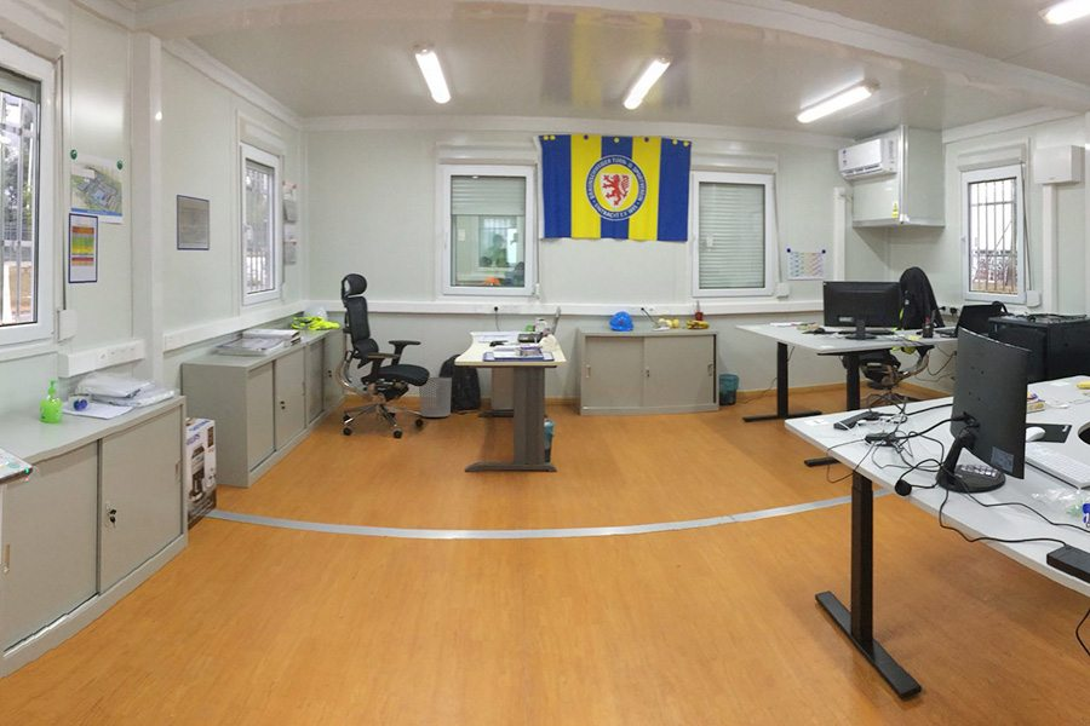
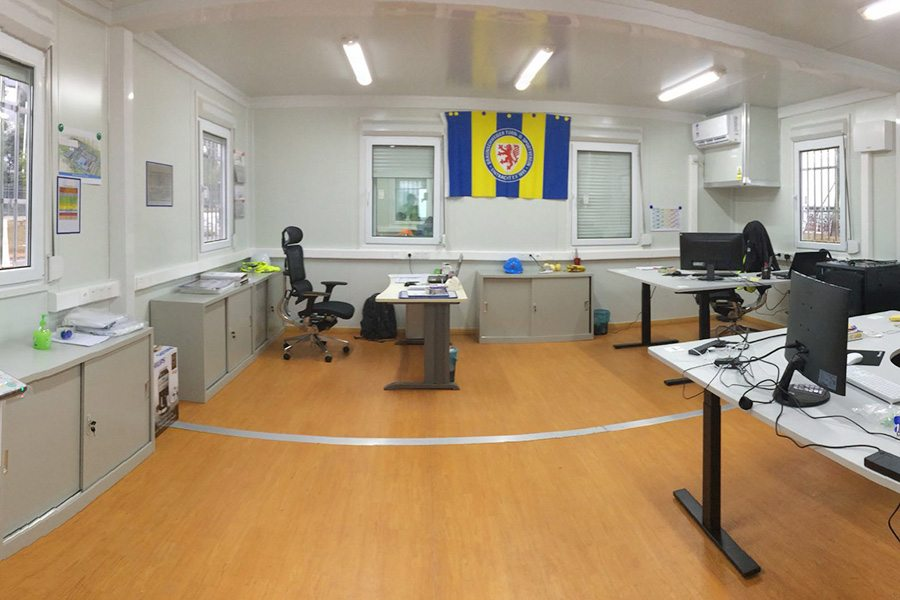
- waste bin (435, 397)
